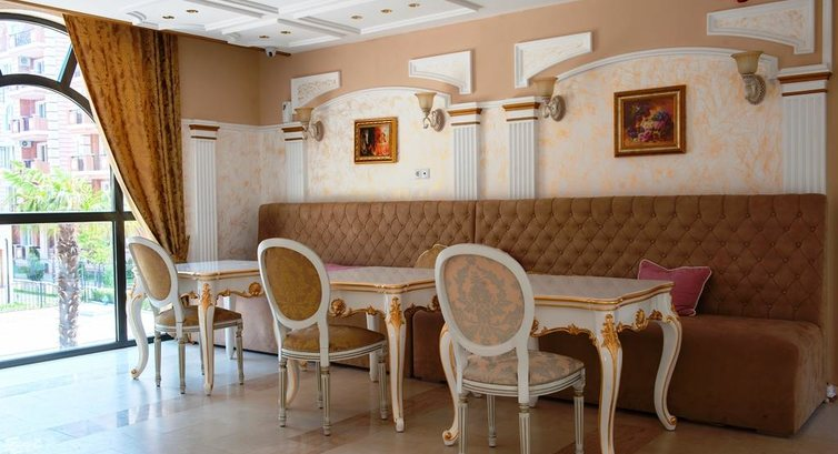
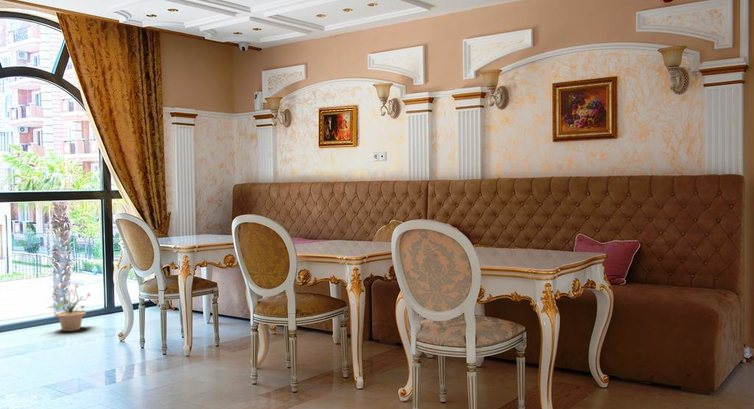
+ potted plant (68, 306)
